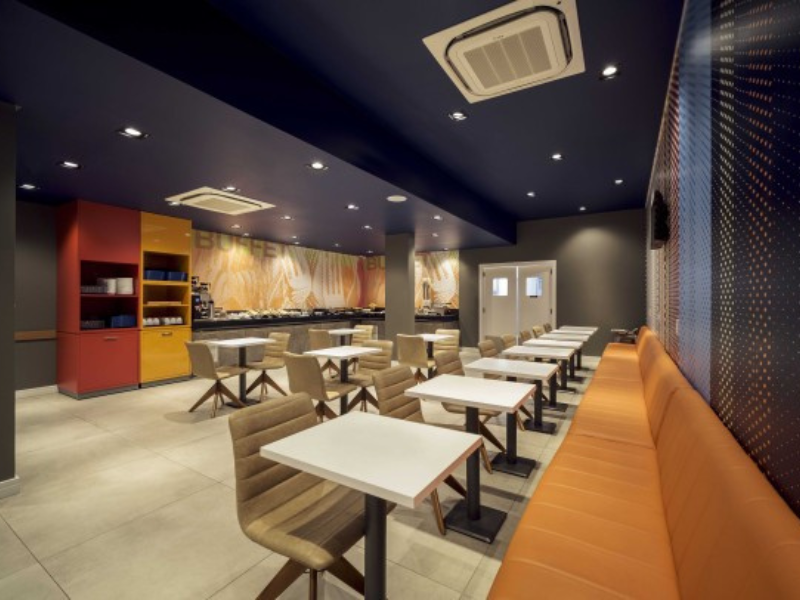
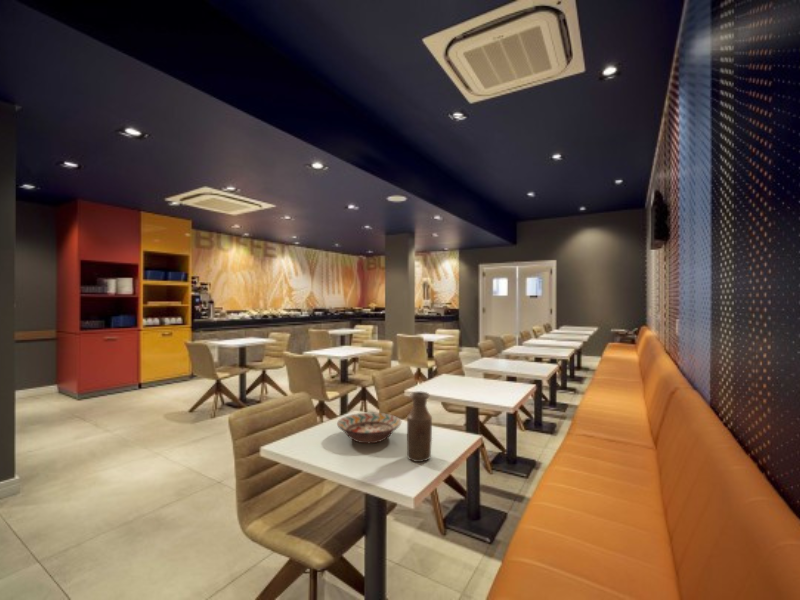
+ decorative bowl (369, 429)
+ bottle (419, 425)
